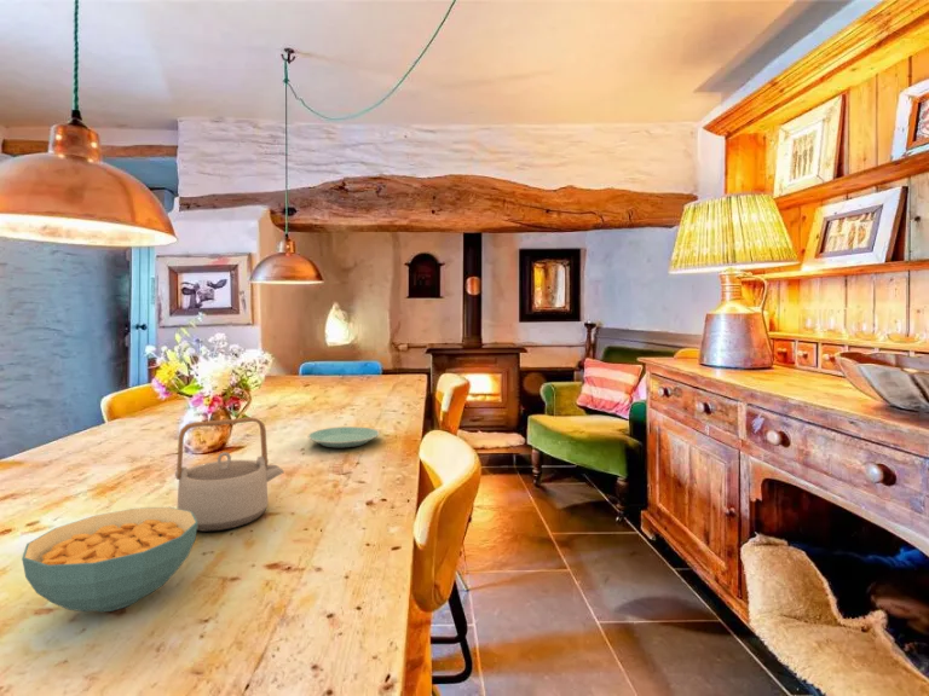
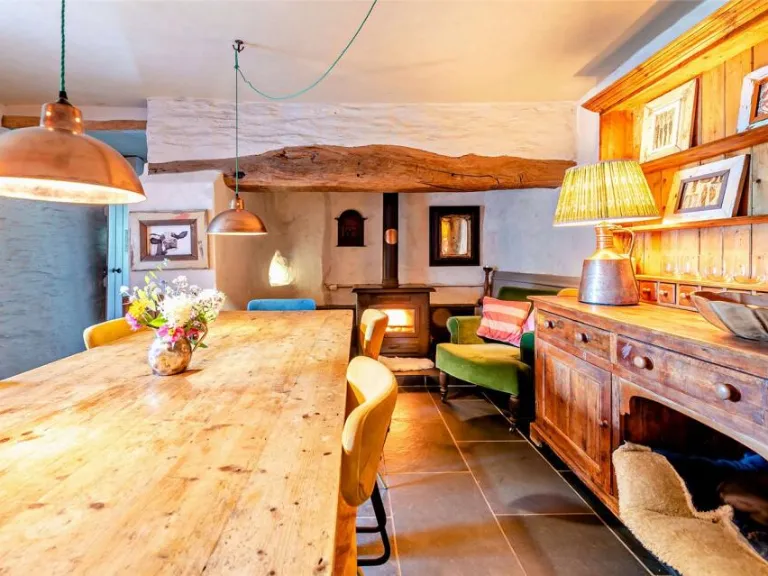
- cereal bowl (117, 566)
- plate (344, 437)
- teapot (232, 466)
